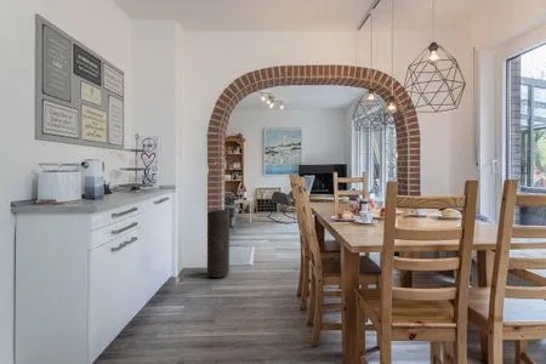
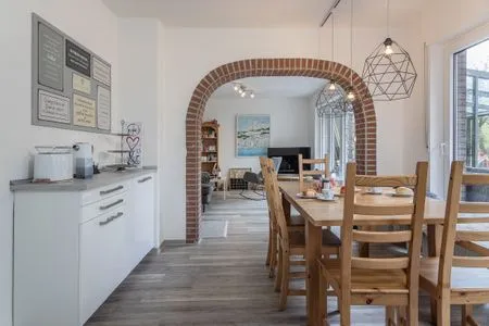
- trash can (218, 241)
